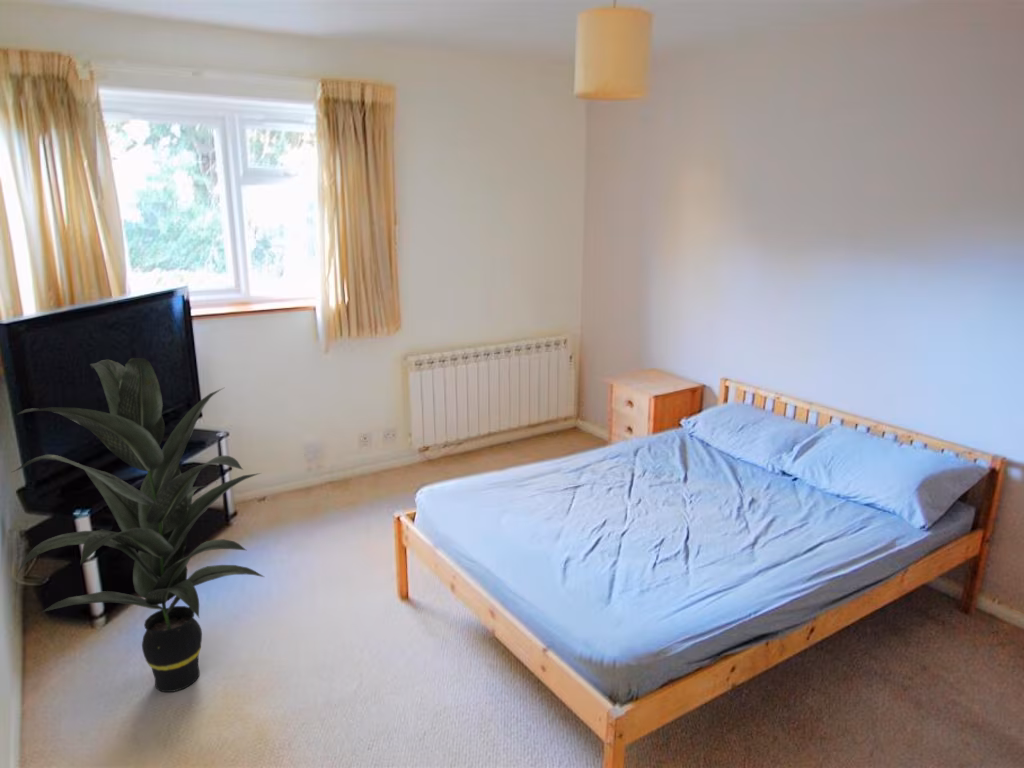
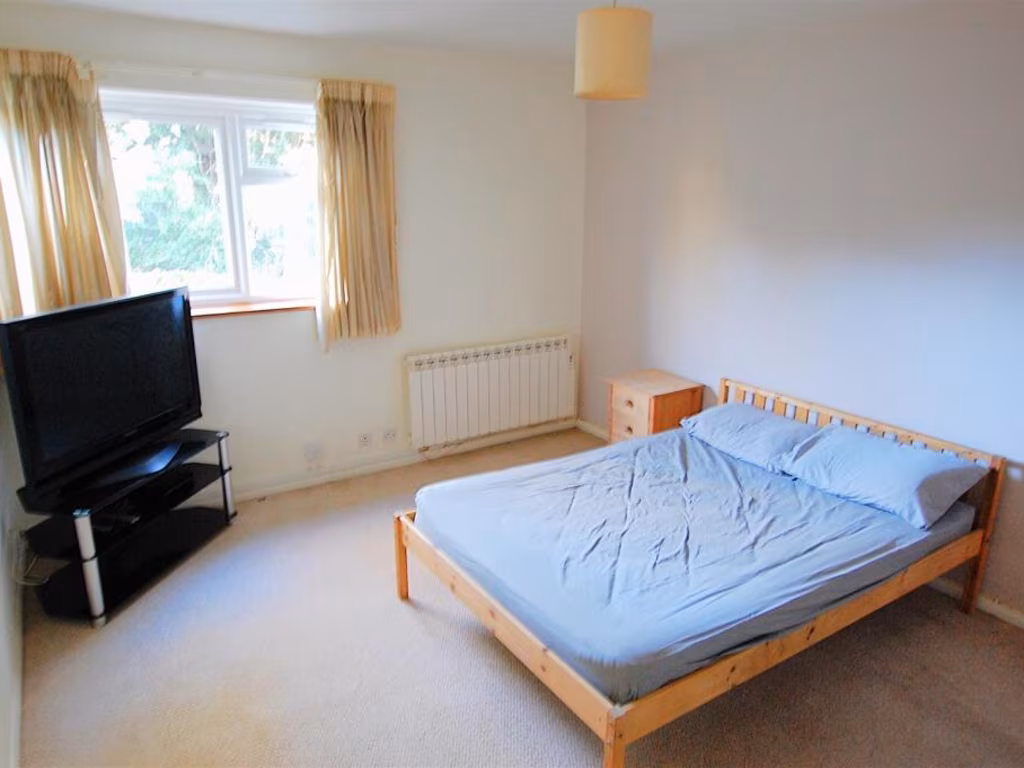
- indoor plant (148, 530)
